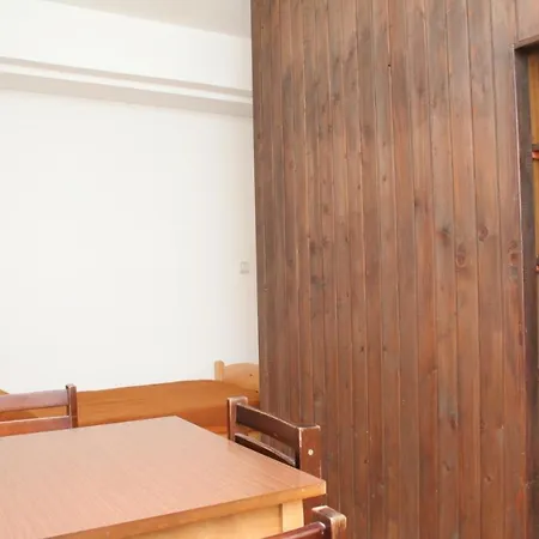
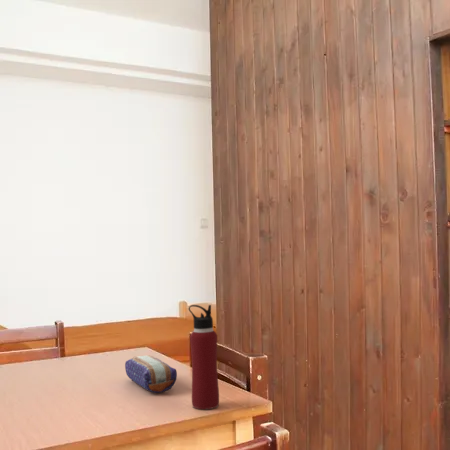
+ water bottle (203, 354)
+ pencil case (150, 372)
